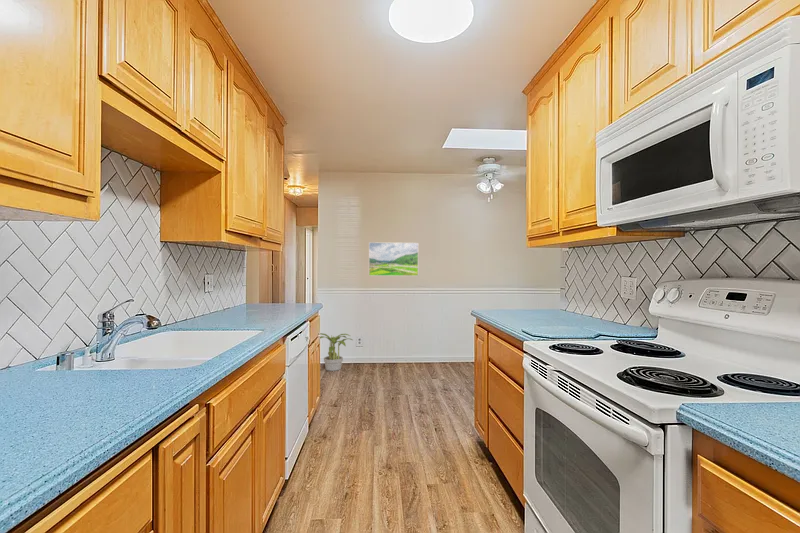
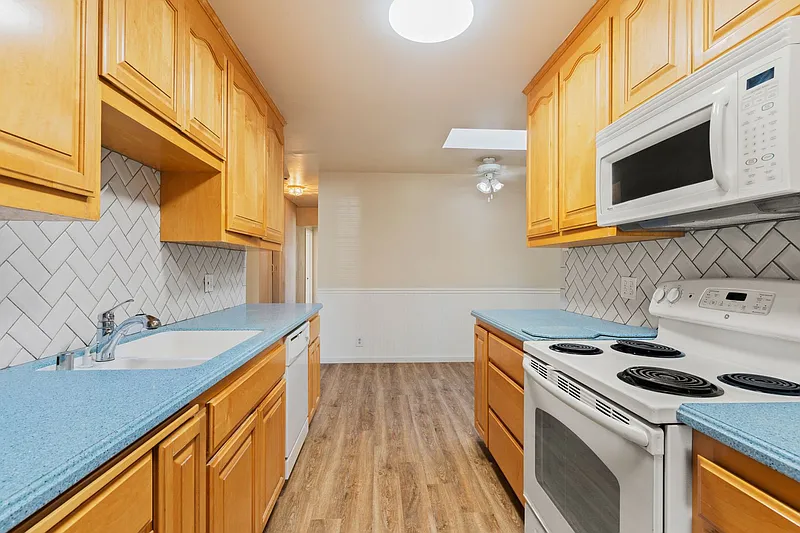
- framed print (393, 259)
- potted plant (333, 351)
